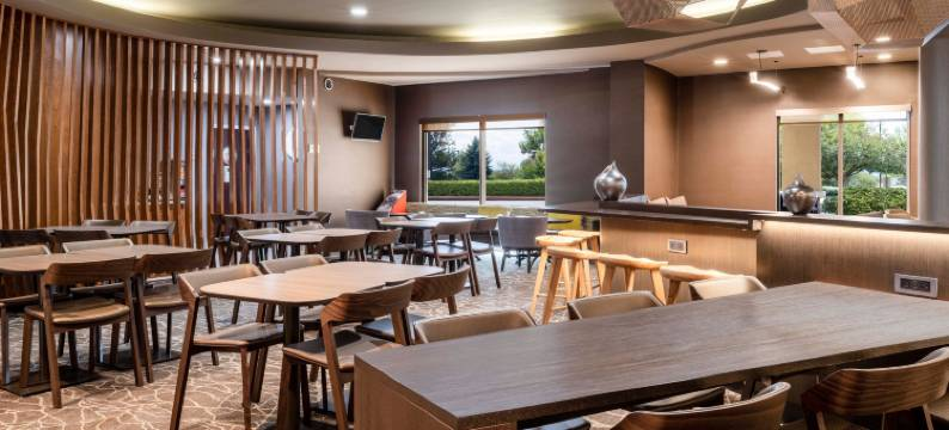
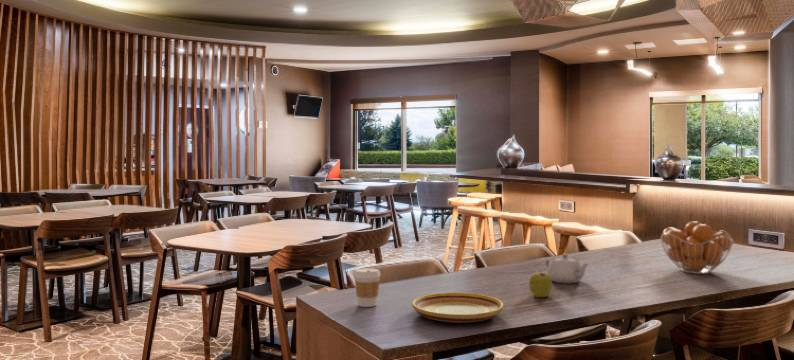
+ teapot (566, 268)
+ plate (457, 308)
+ apple (540, 282)
+ fruit basket (695, 246)
+ coffee cup (367, 286)
